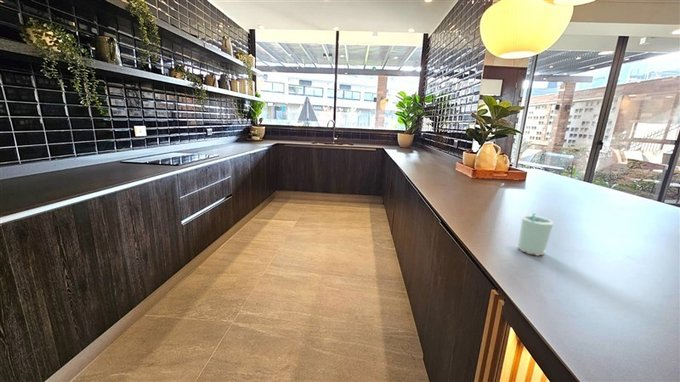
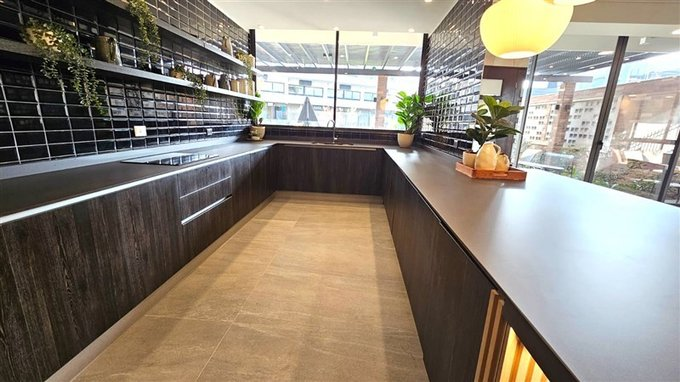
- cup (534, 231)
